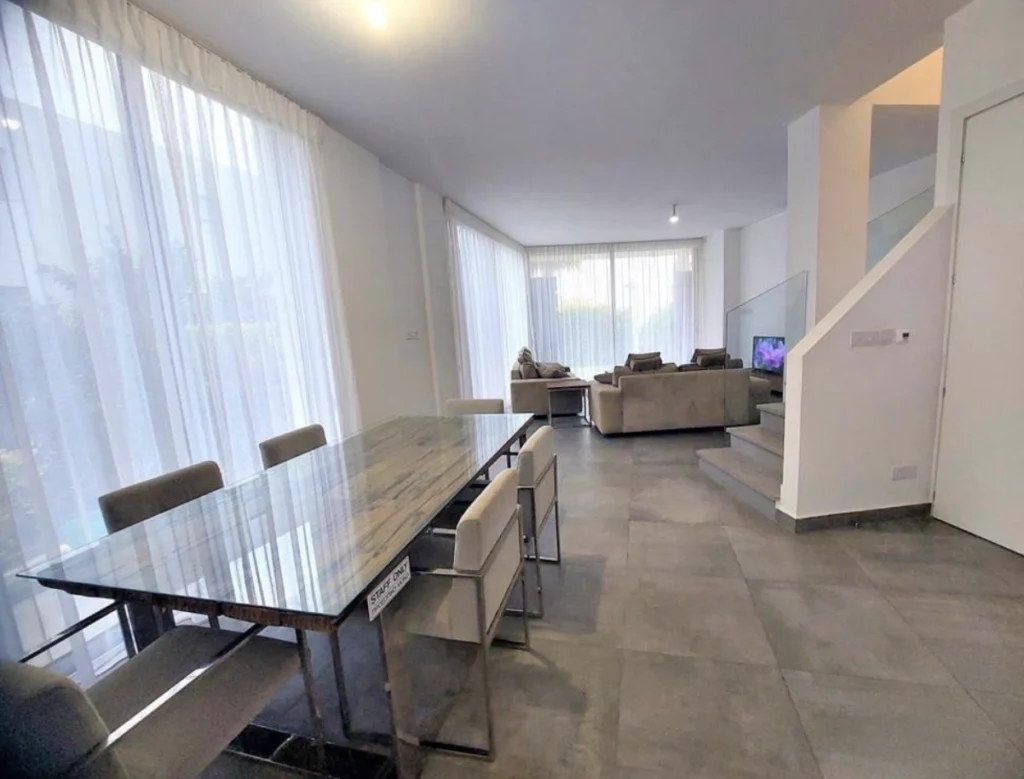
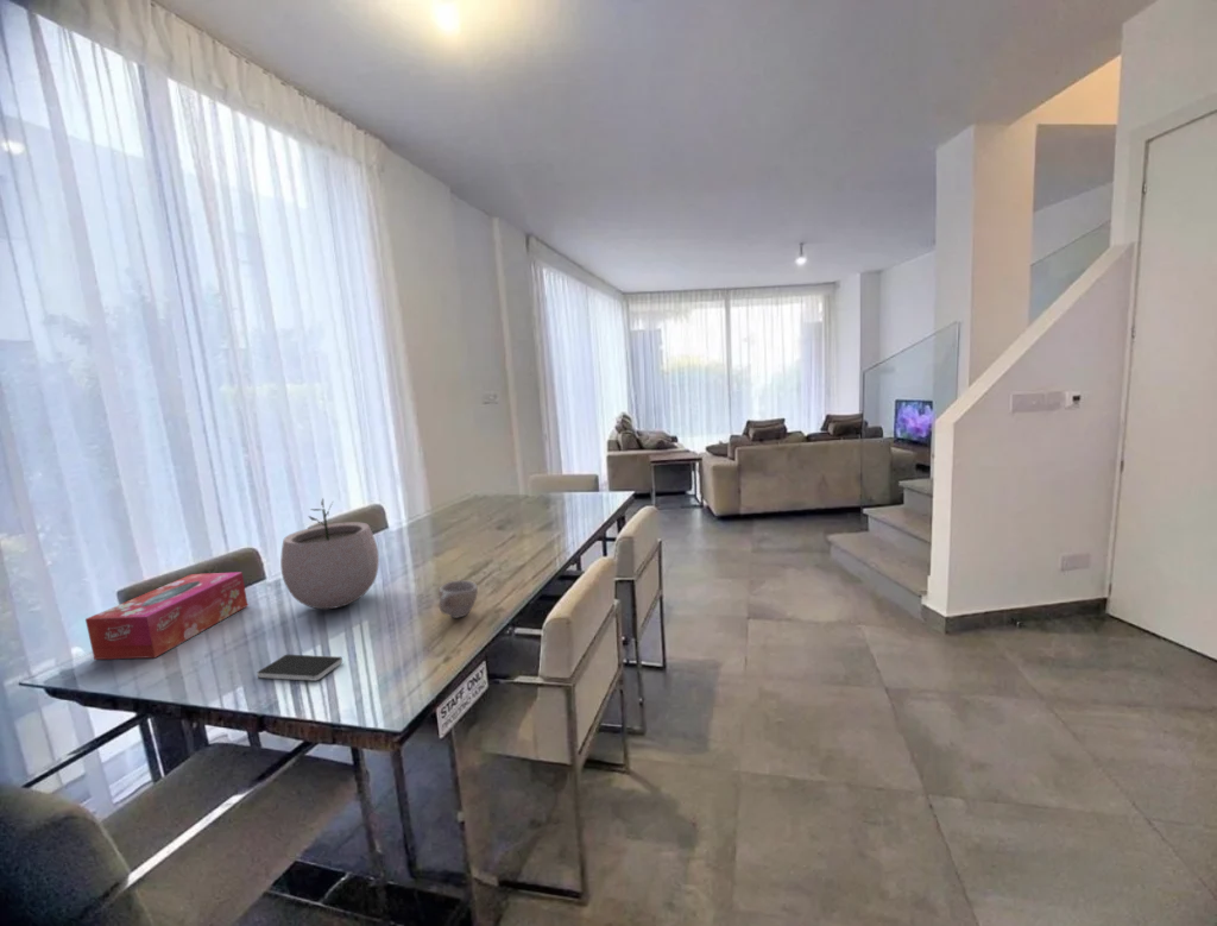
+ smartphone (301, 667)
+ plant pot (330, 552)
+ cup (456, 601)
+ tissue box (175, 611)
